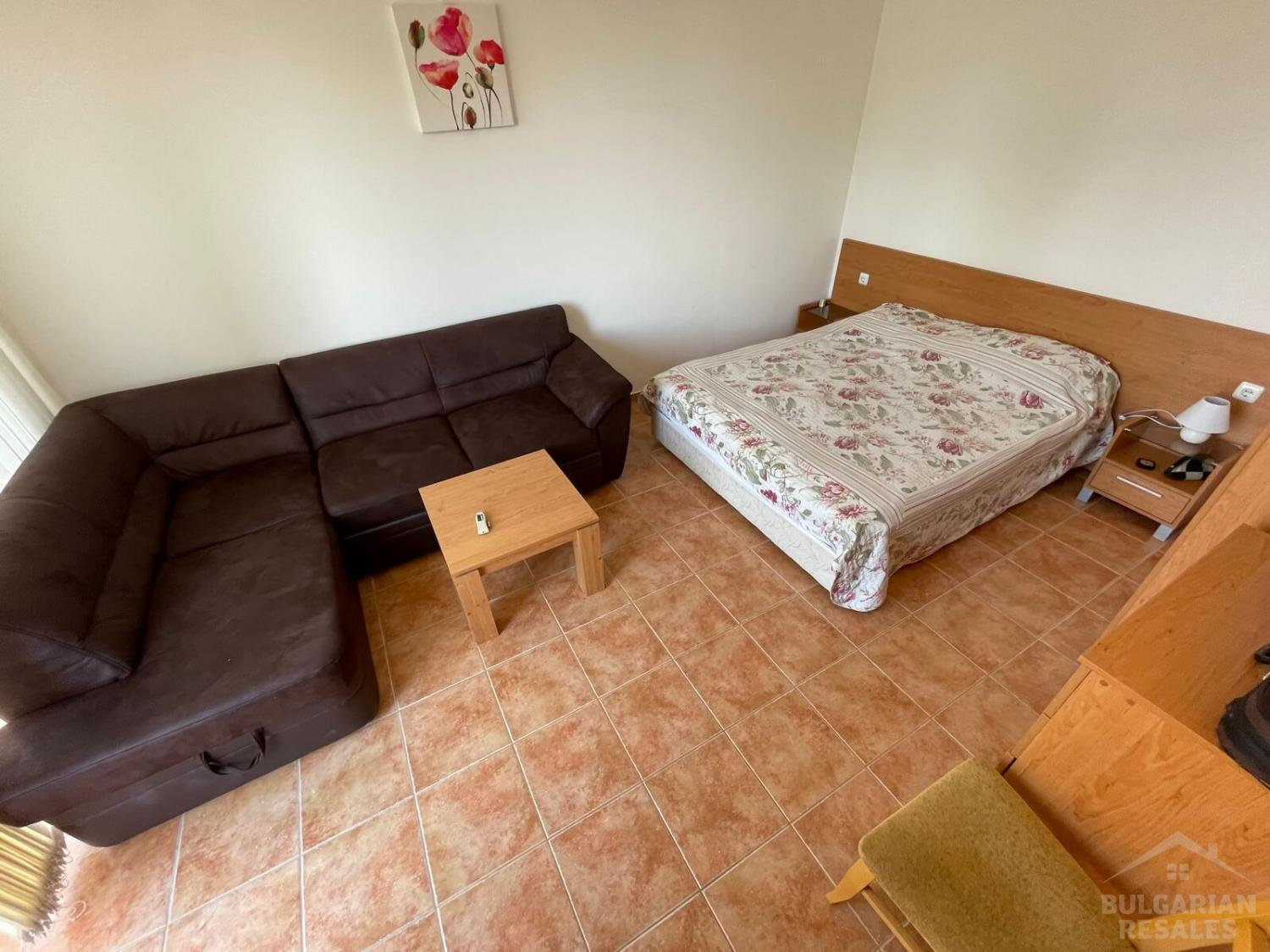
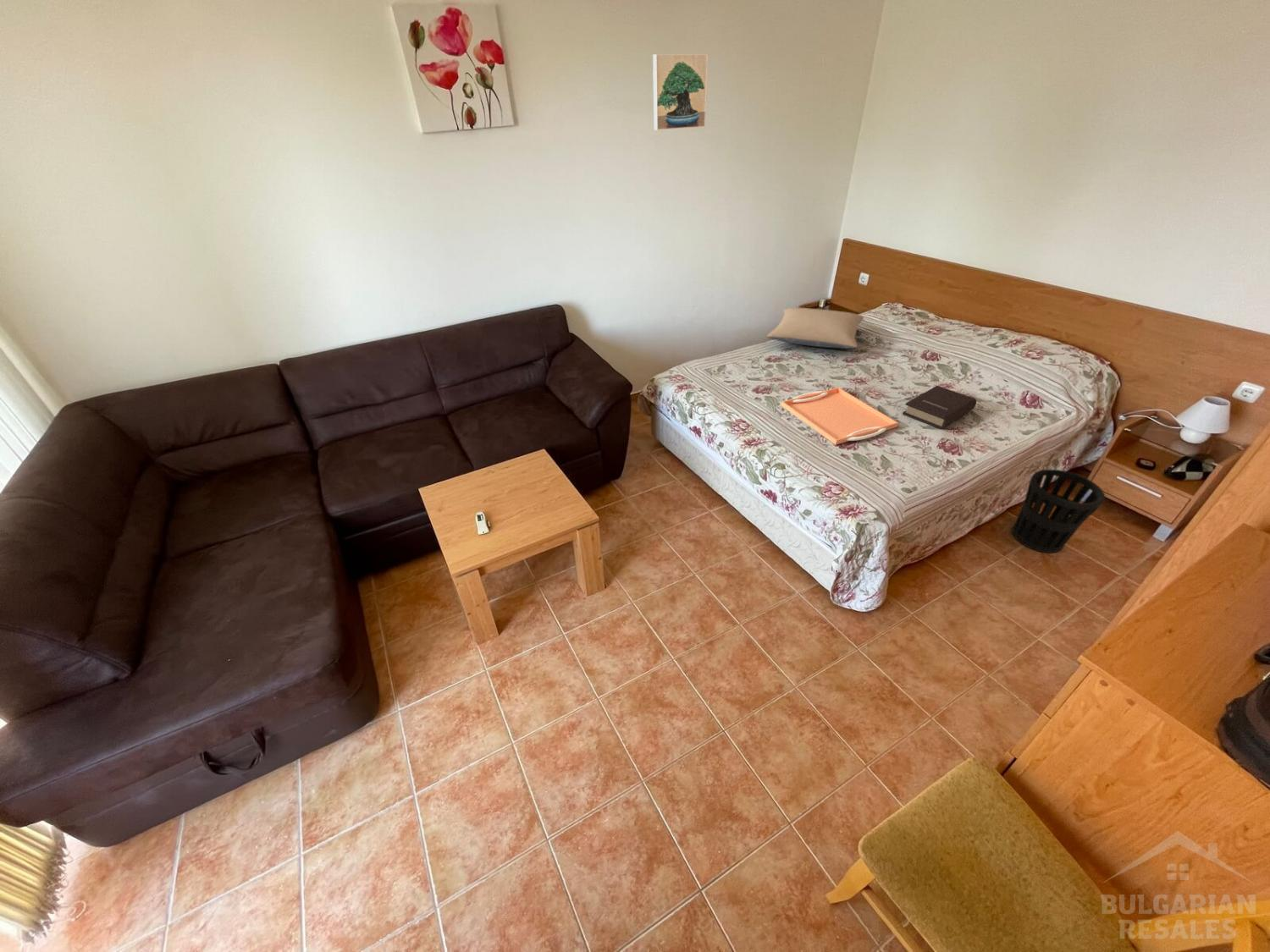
+ wastebasket (1051, 513)
+ pillow (816, 327)
+ serving tray (837, 413)
+ book (940, 406)
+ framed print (680, 92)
